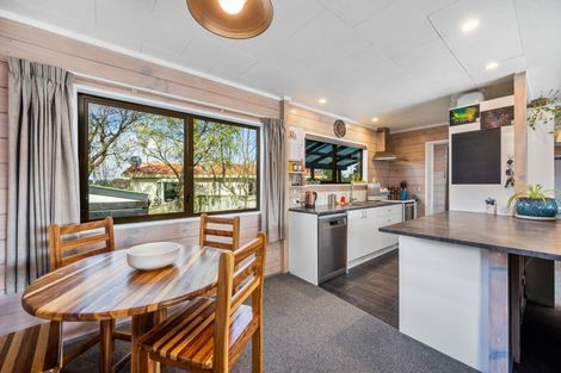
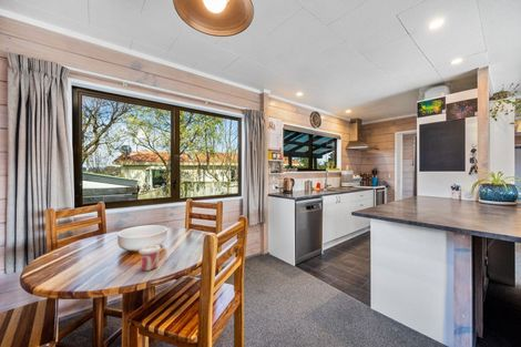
+ cup (150, 257)
